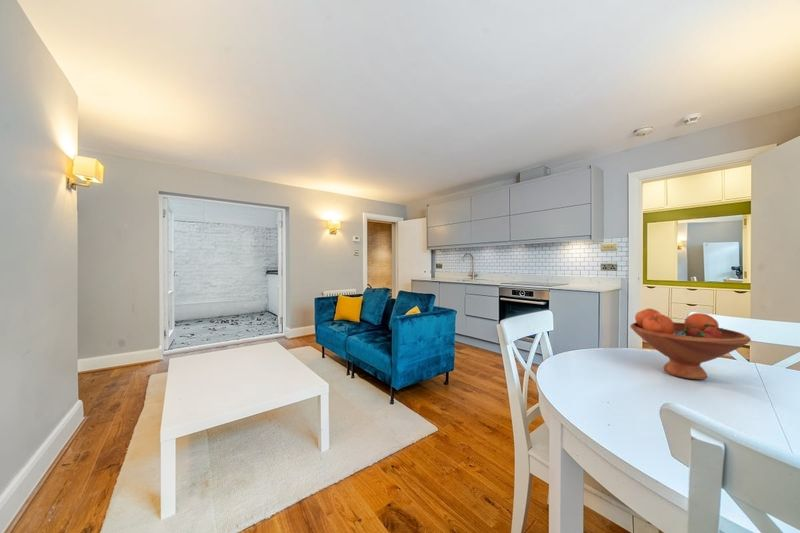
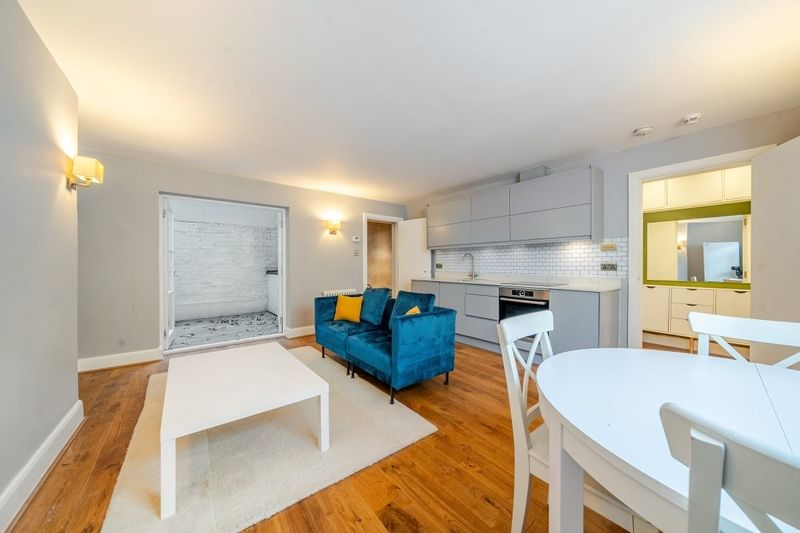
- fruit bowl (684, 343)
